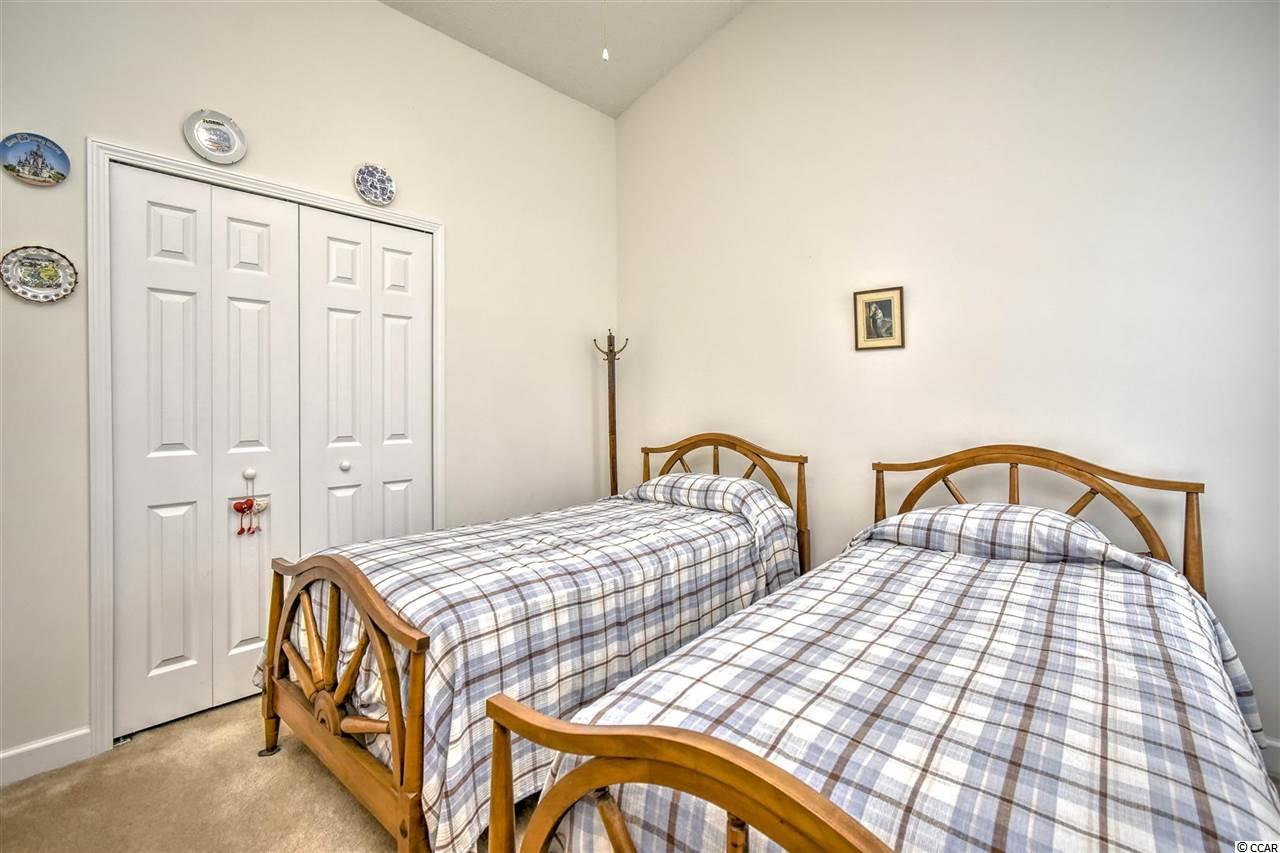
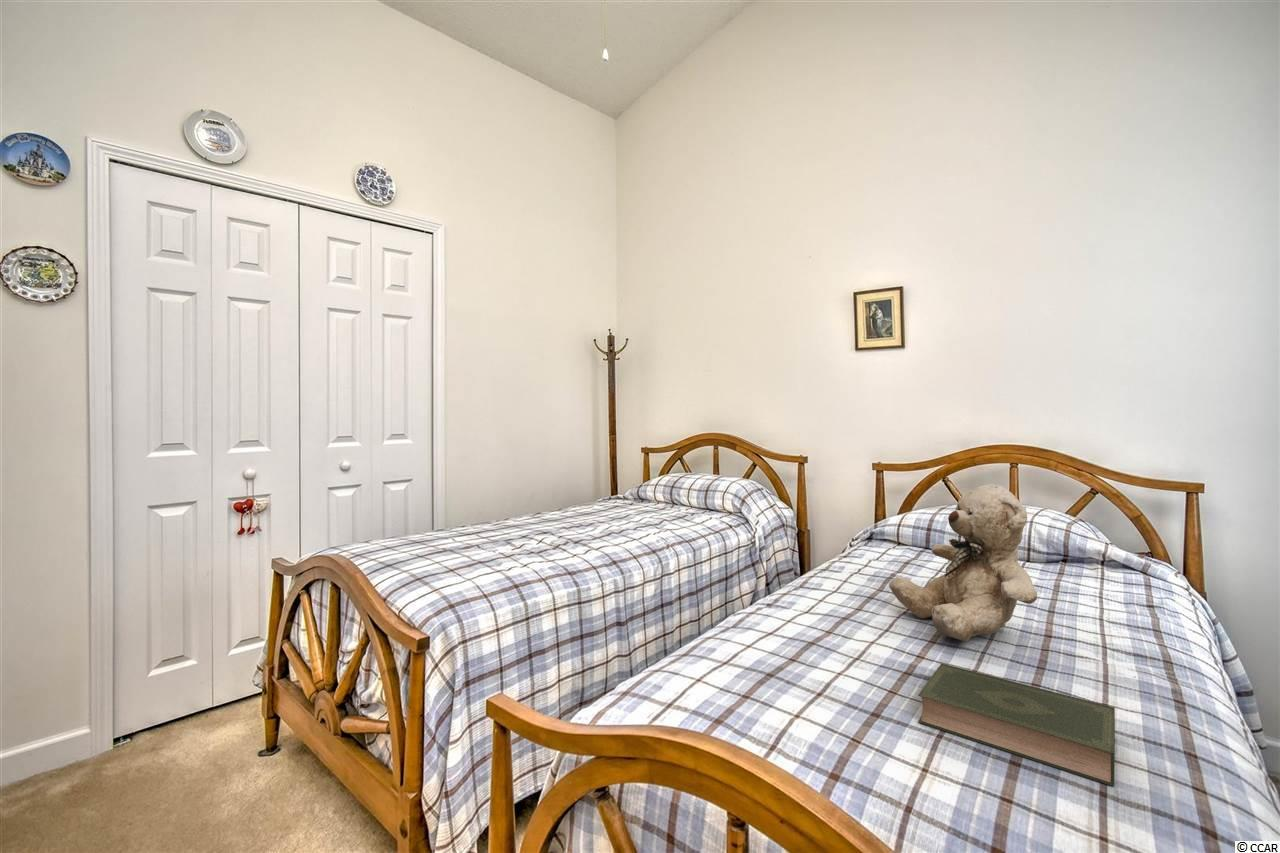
+ book (1014, 713)
+ teddy bear (957, 556)
